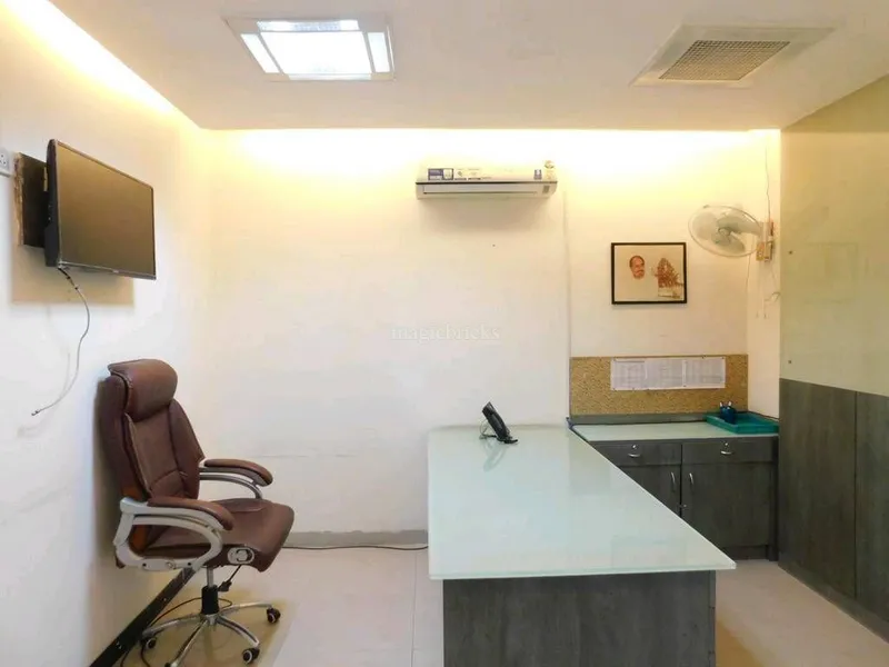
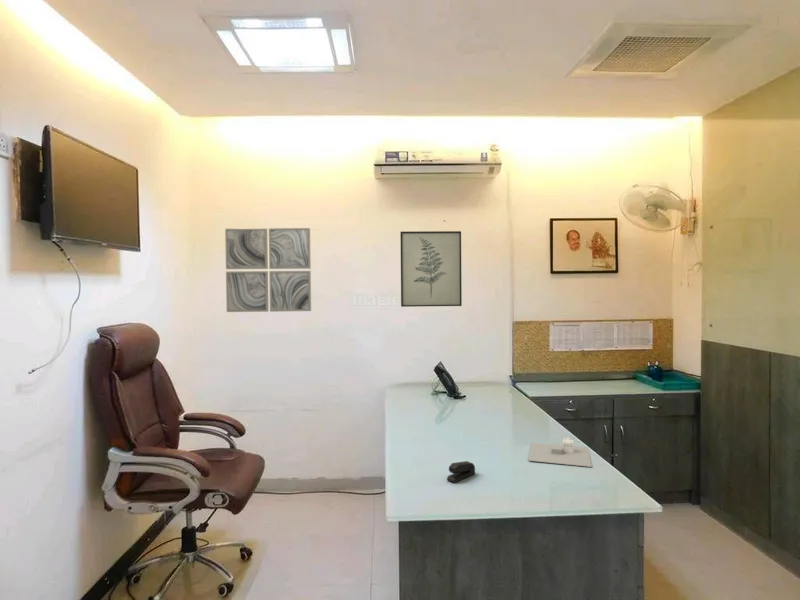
+ stapler (461, 469)
+ wall art (269, 271)
+ wall art (430, 269)
+ tissue box (559, 446)
